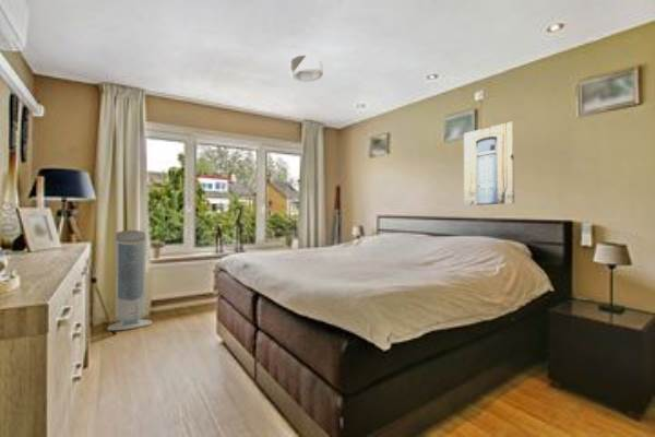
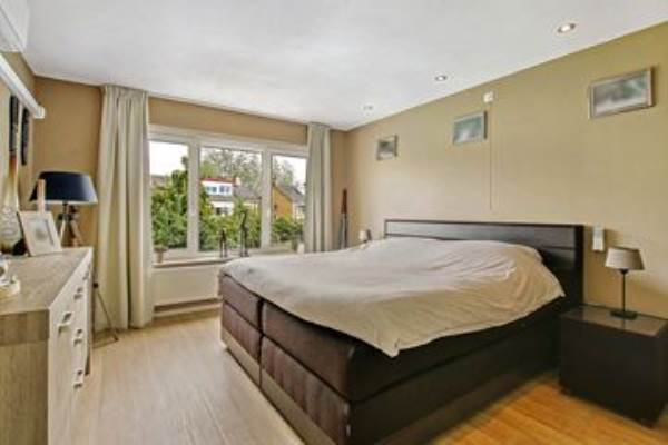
- air purifier (130, 277)
- ceiling light (306, 69)
- wall art (487, 166)
